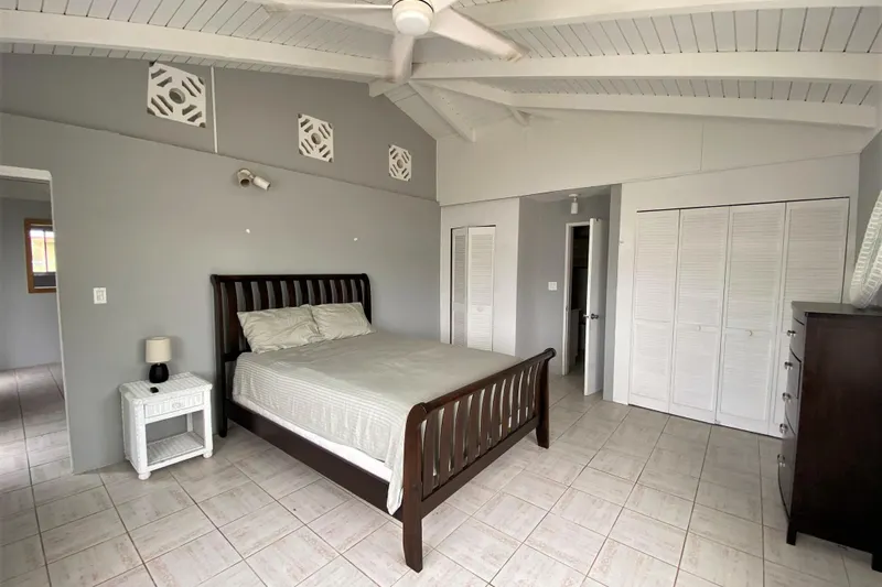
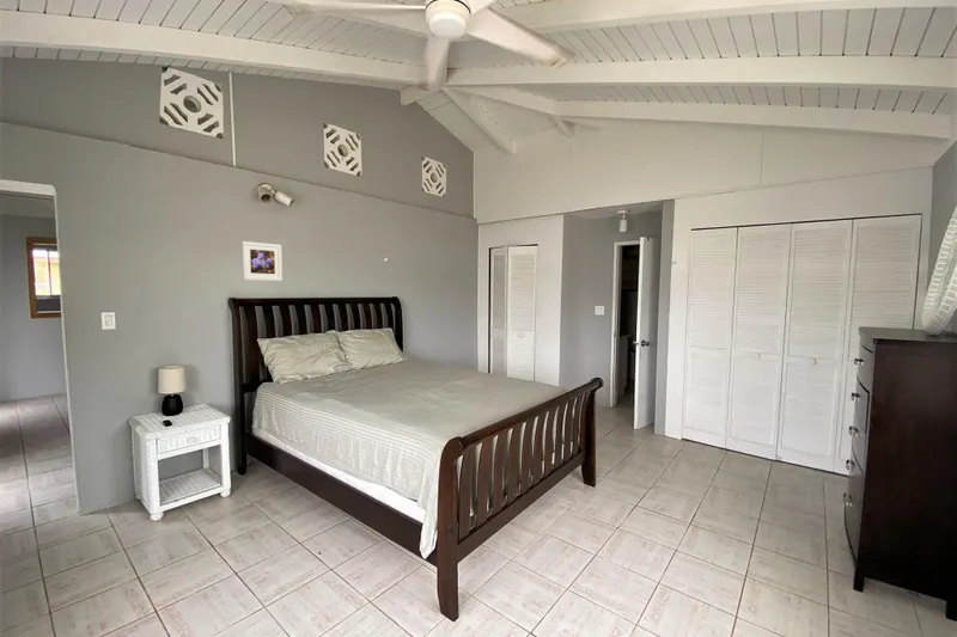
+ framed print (262, 262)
